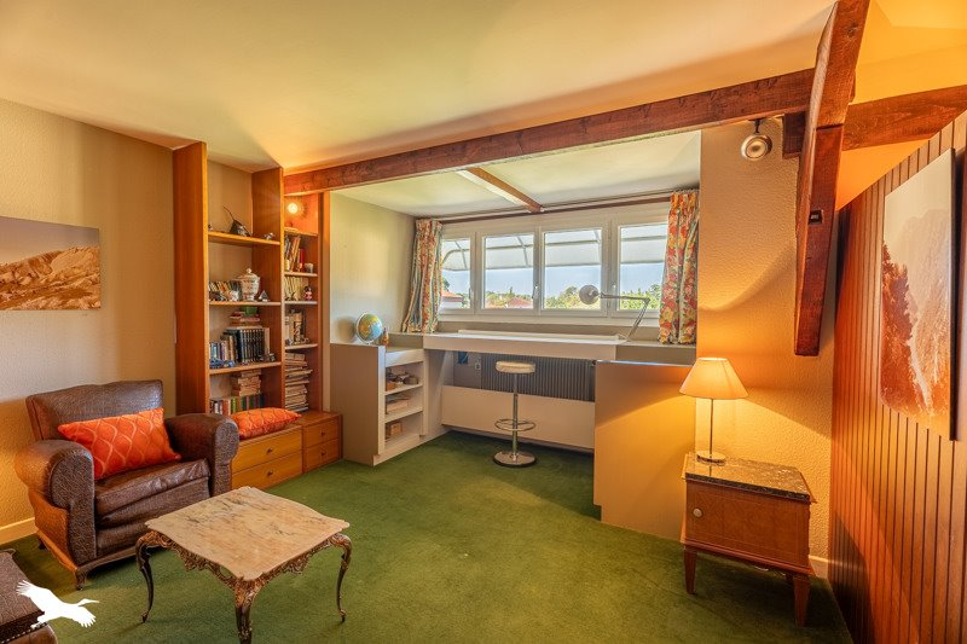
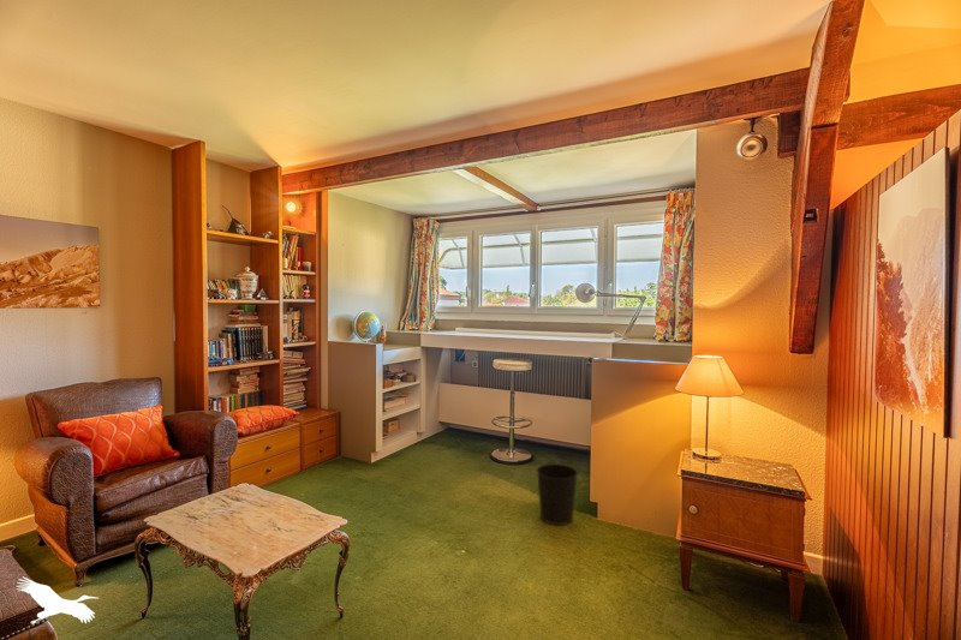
+ wastebasket (556, 494)
